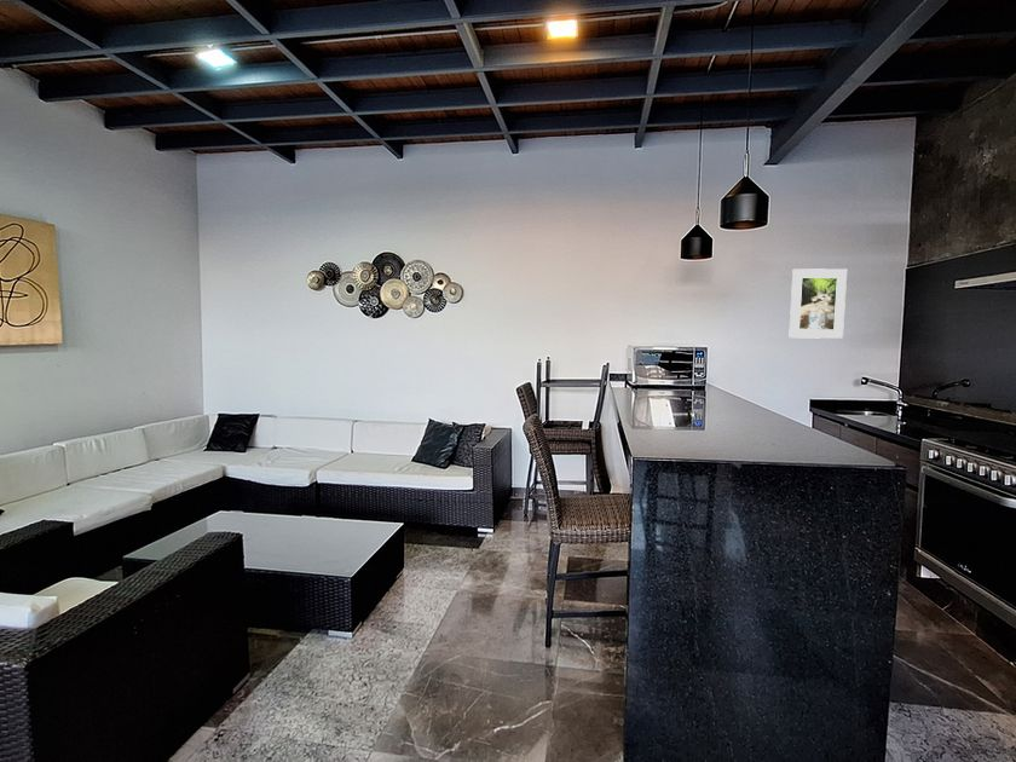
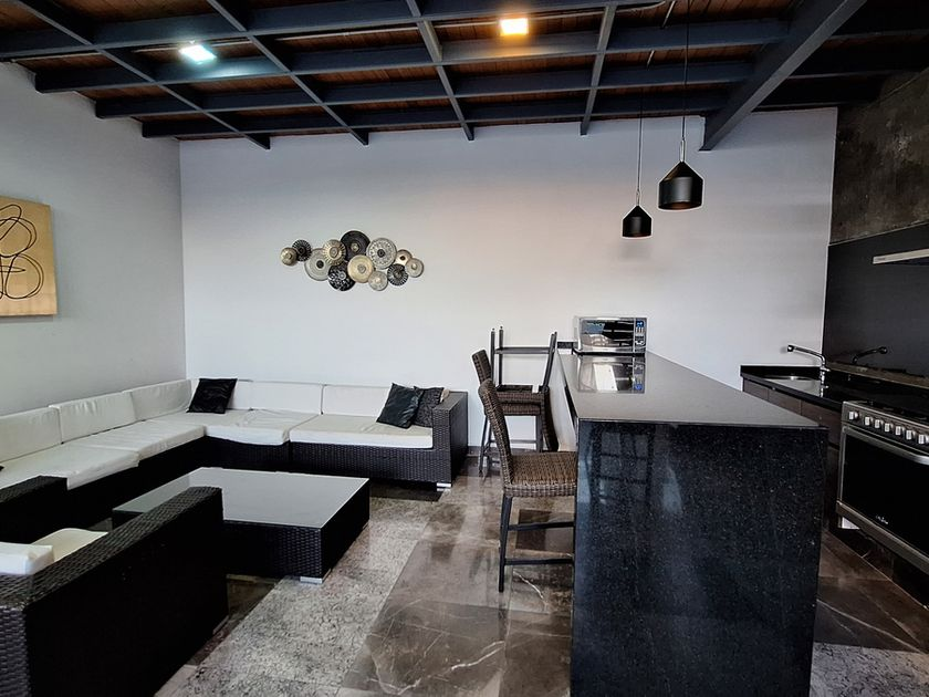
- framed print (818, 304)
